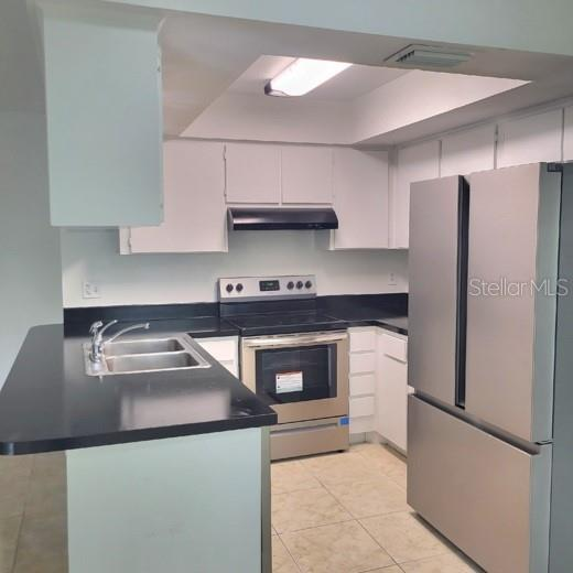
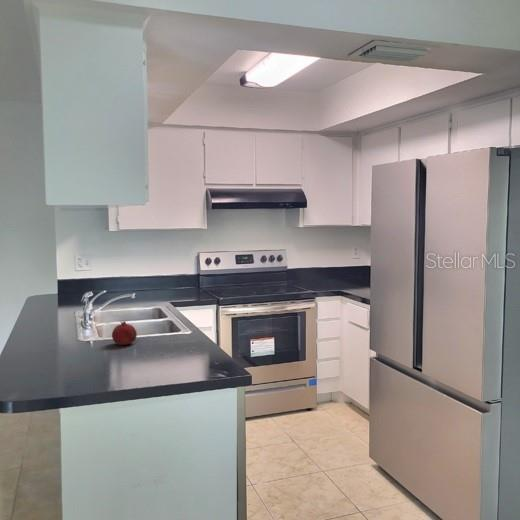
+ fruit (124, 332)
